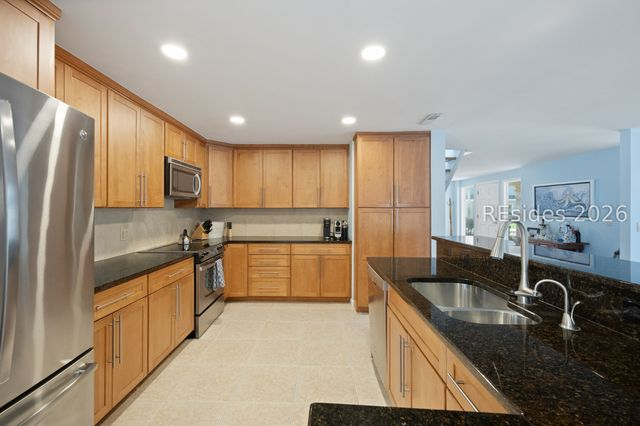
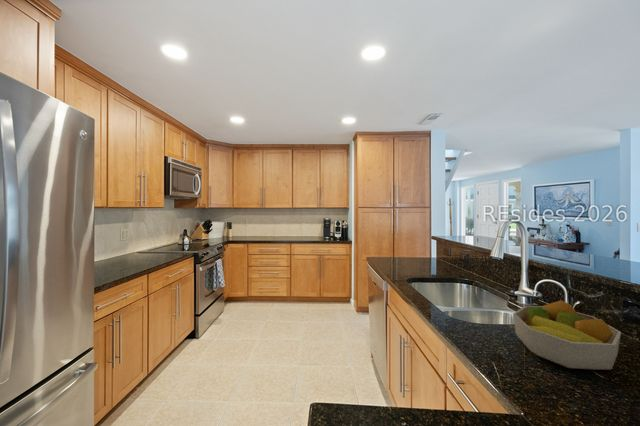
+ fruit bowl (562, 329)
